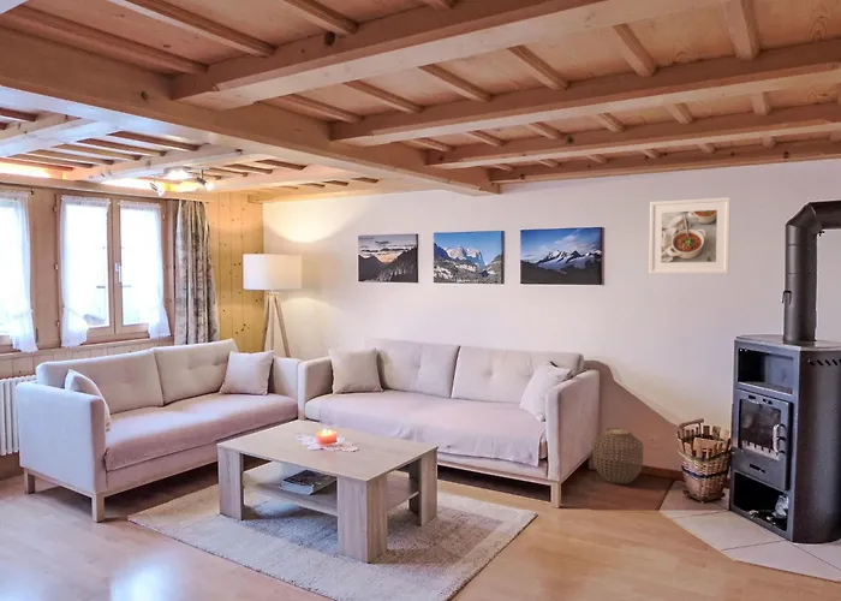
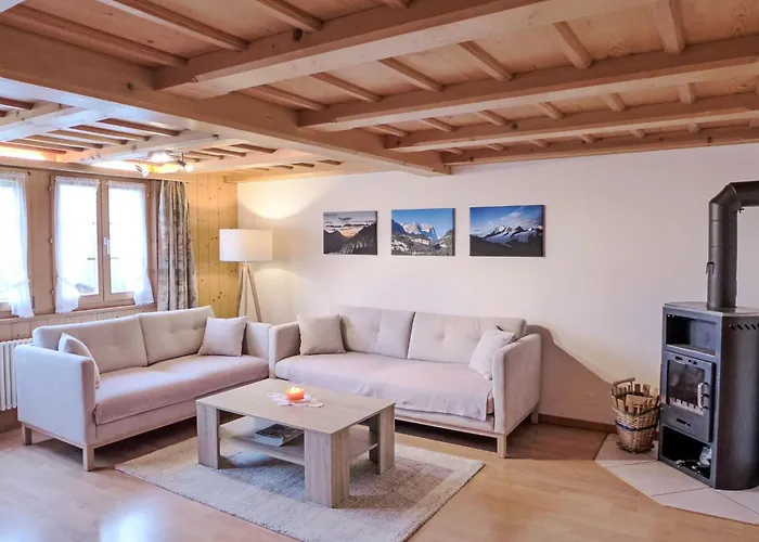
- woven basket (618, 454)
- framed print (688, 237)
